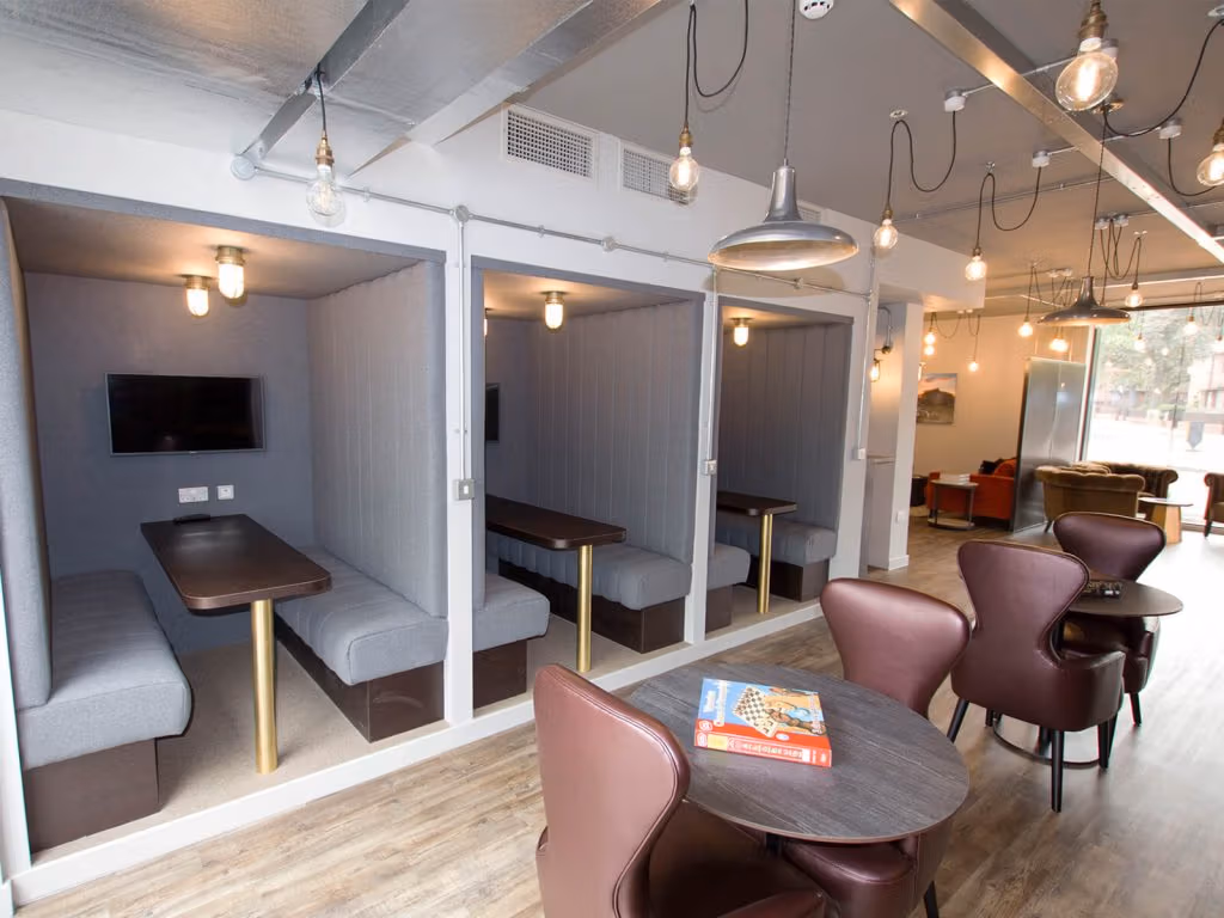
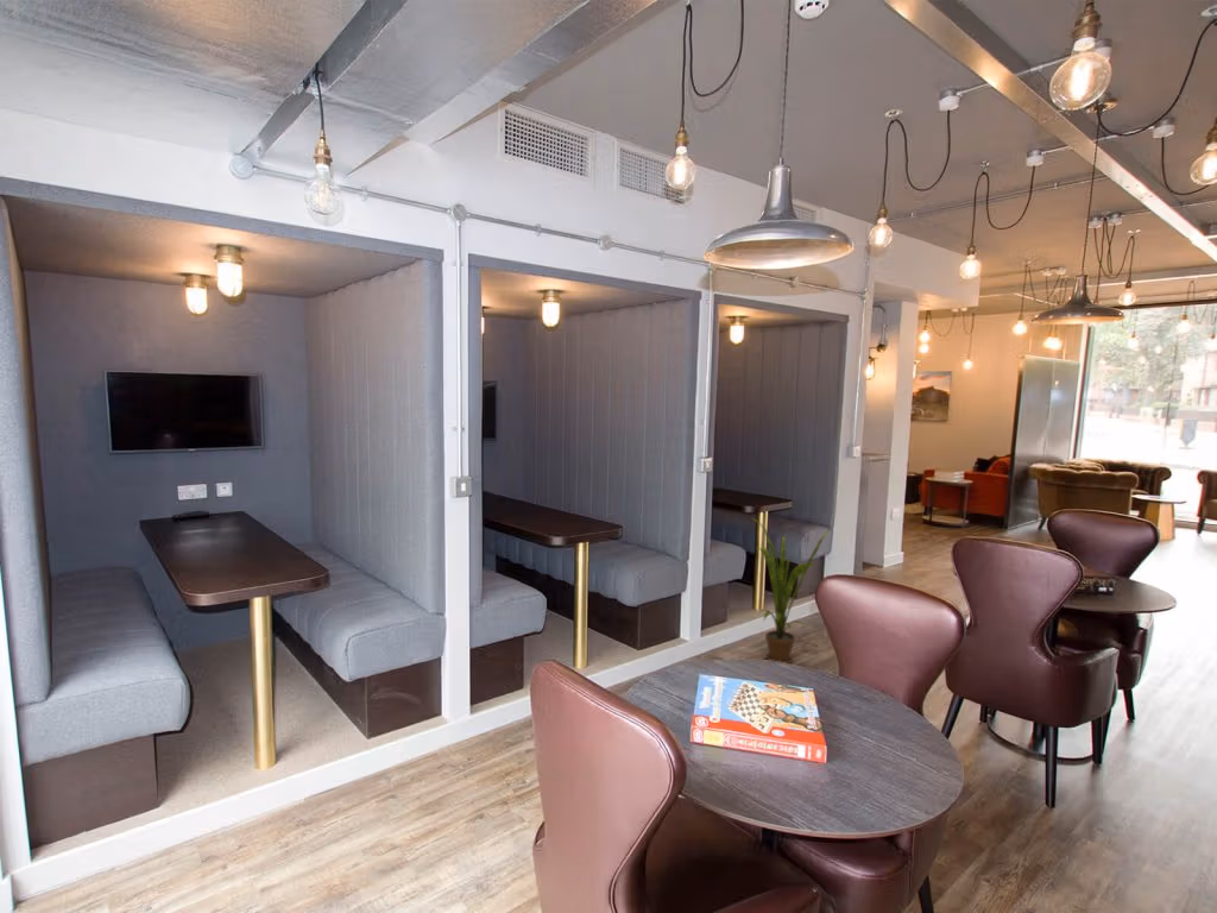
+ house plant (775, 592)
